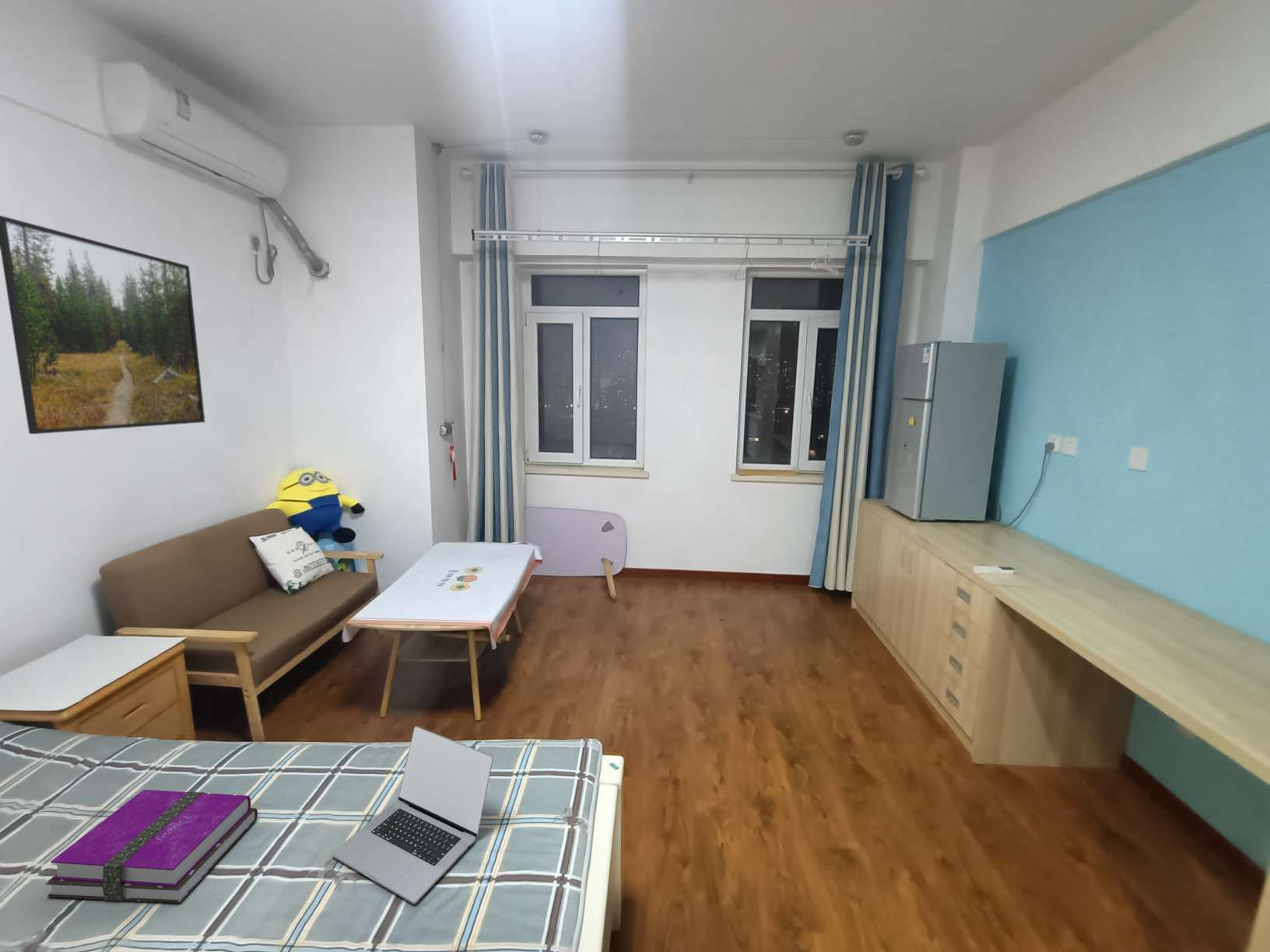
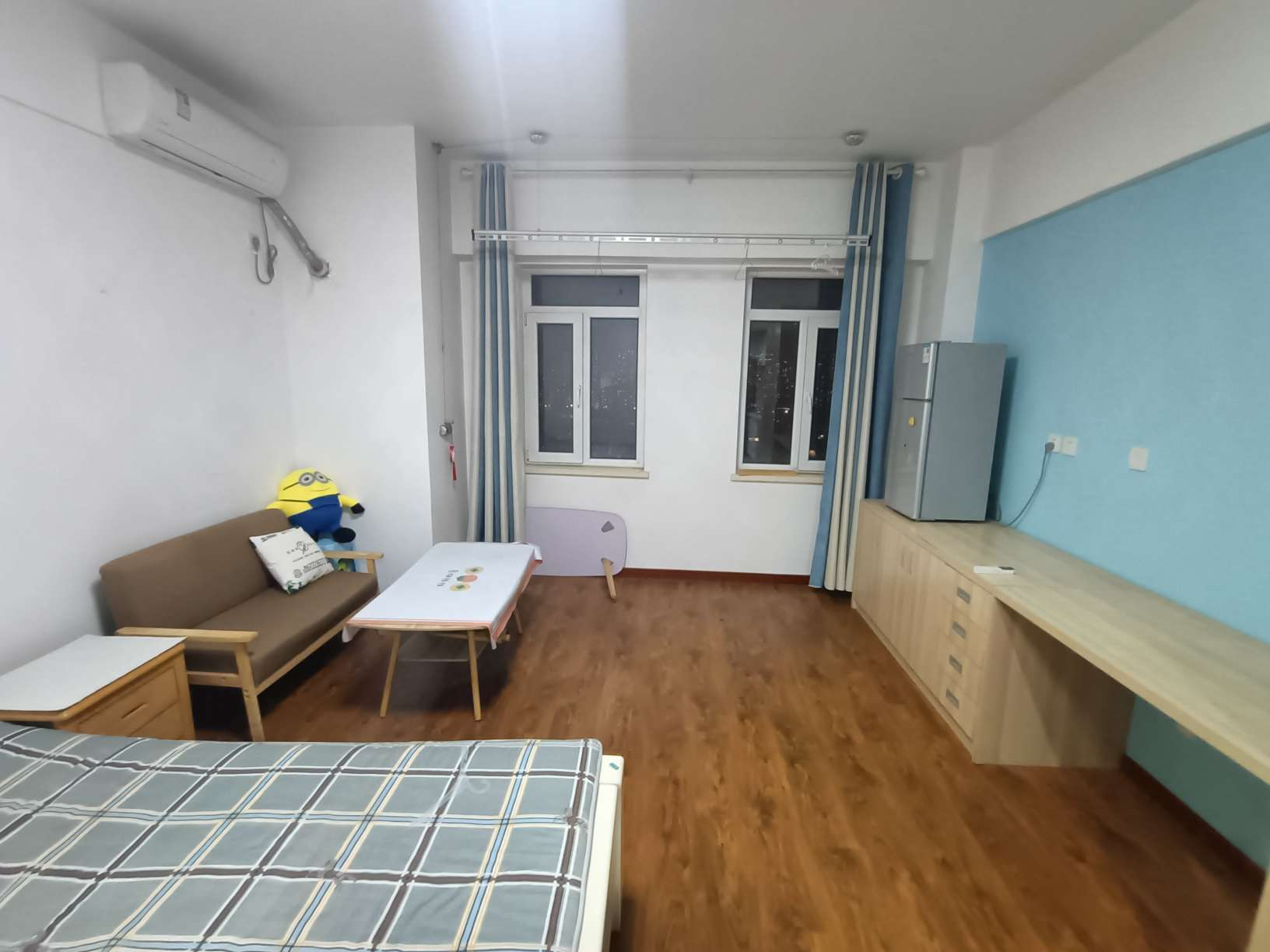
- laptop (415, 804)
- hardback book (160, 839)
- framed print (120, 338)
